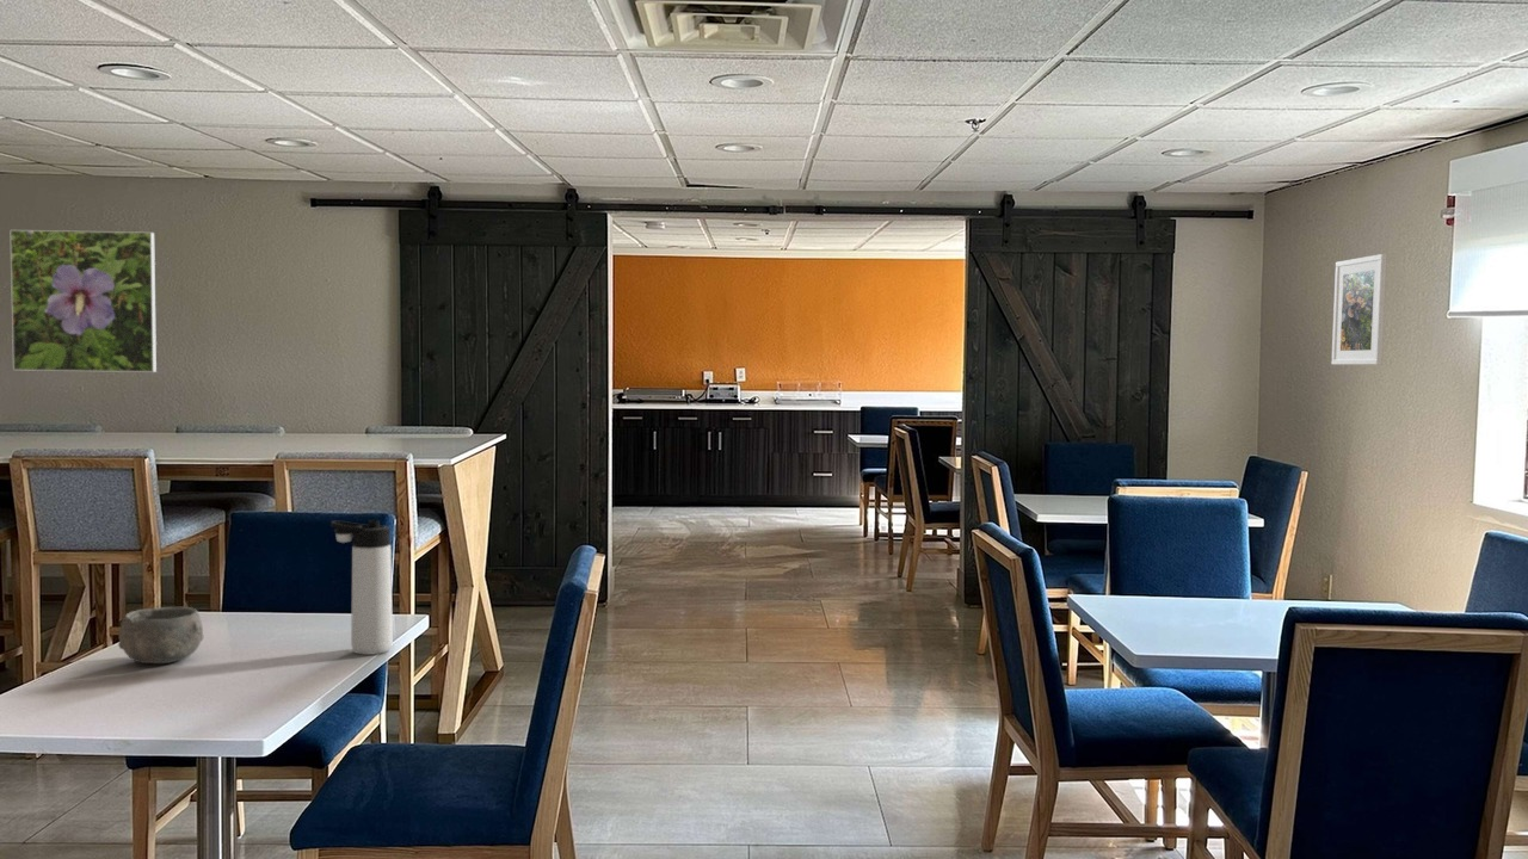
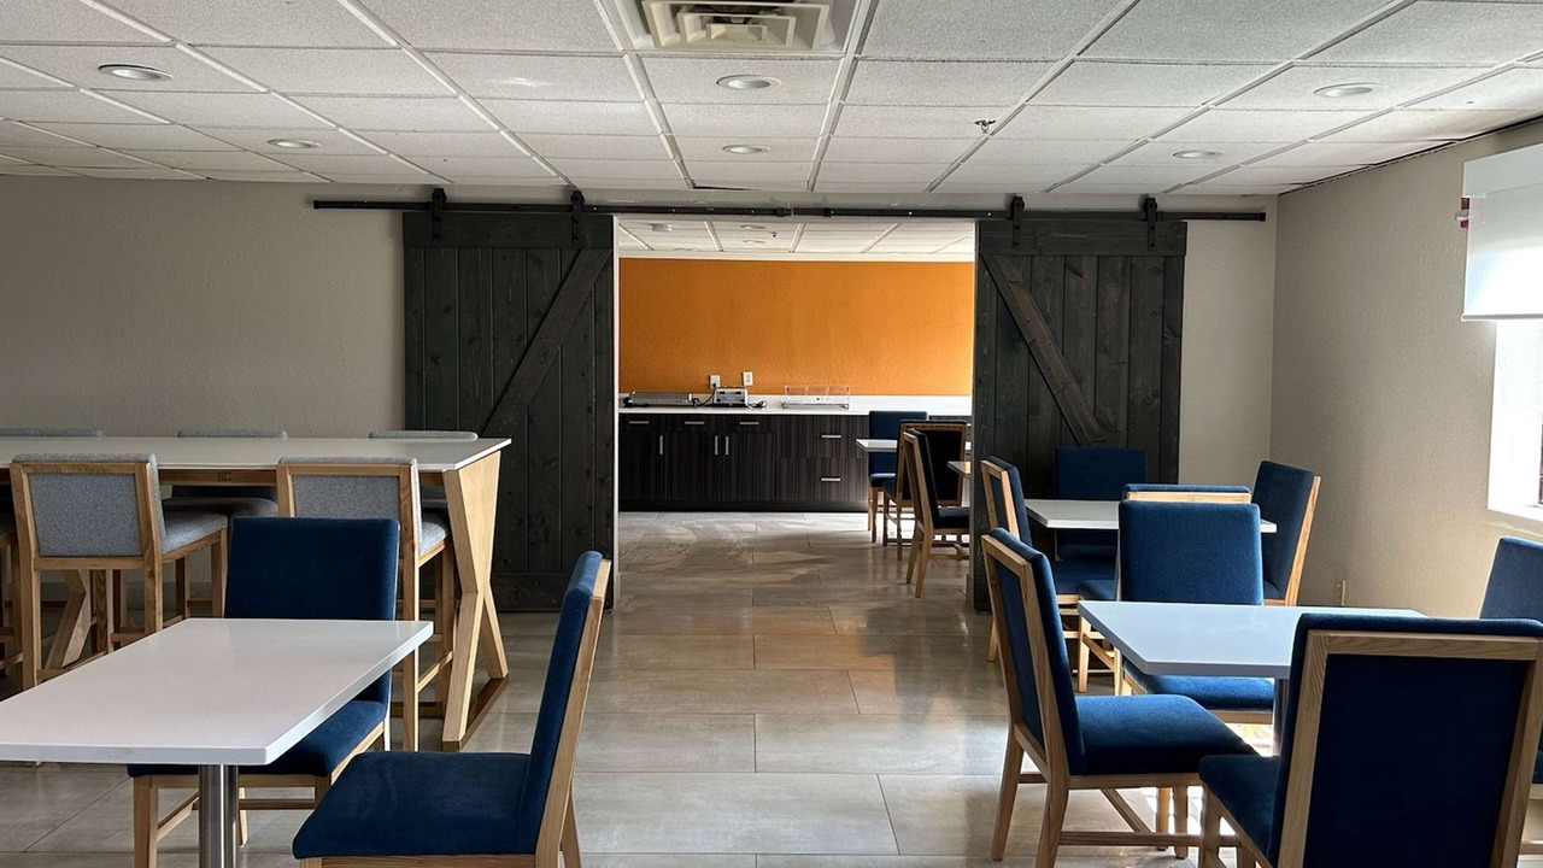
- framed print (1357, 311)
- thermos bottle (362, 586)
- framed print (84, 301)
- bowl (161, 636)
